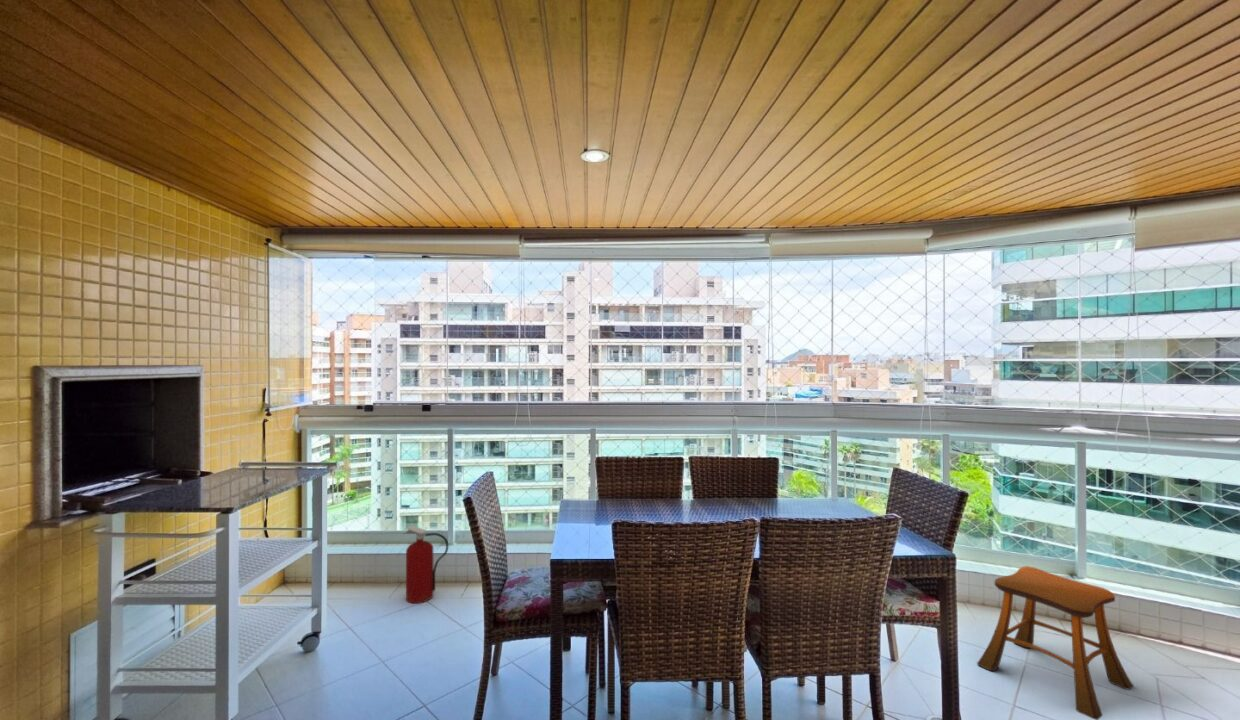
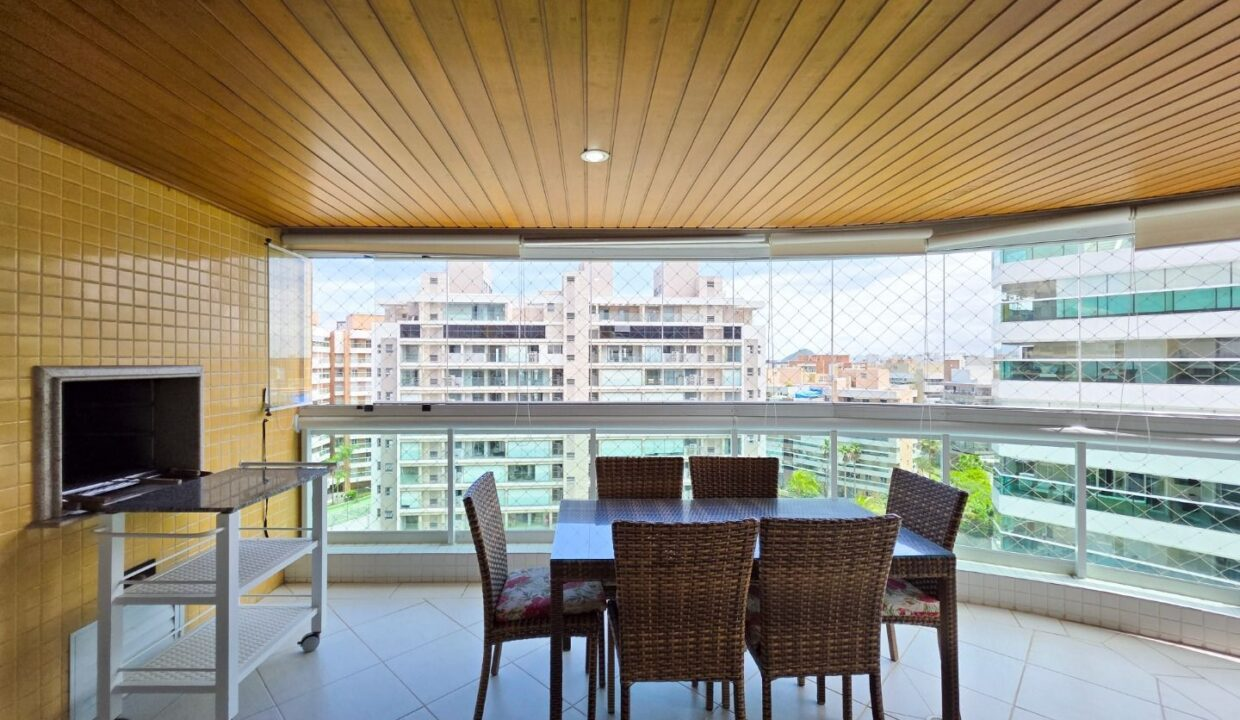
- fire extinguisher (425, 561)
- stool (1052, 629)
